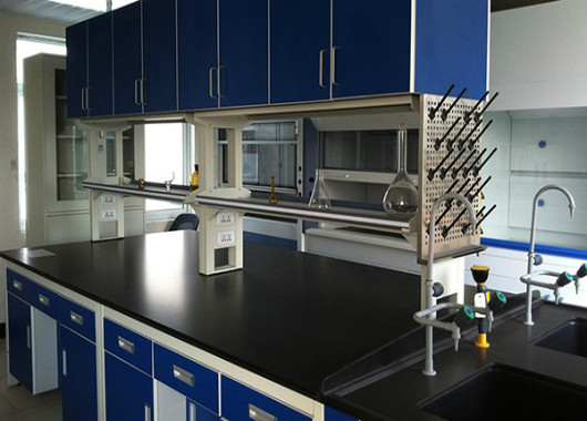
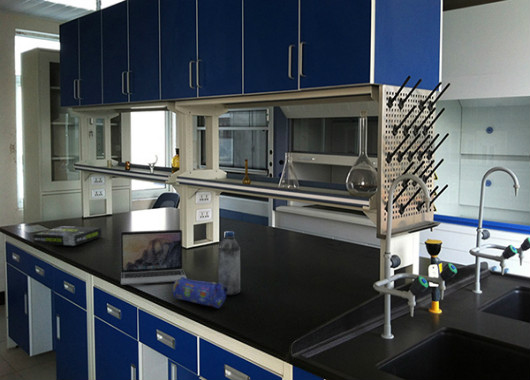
+ box (68, 235)
+ water bottle (229, 262)
+ laptop (153, 256)
+ pencil case (199, 291)
